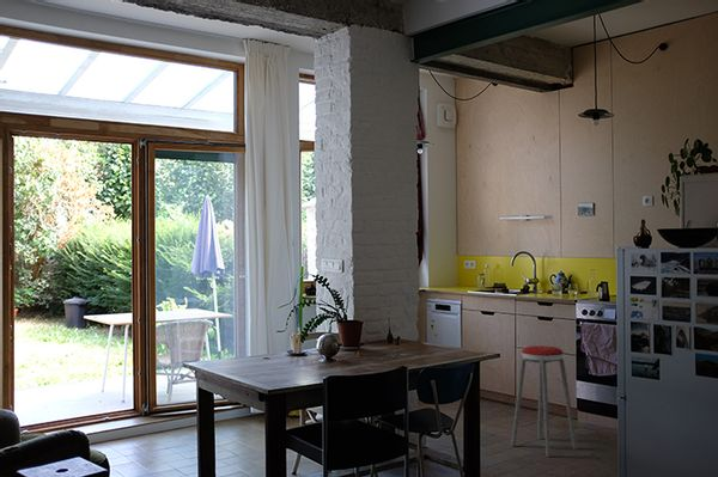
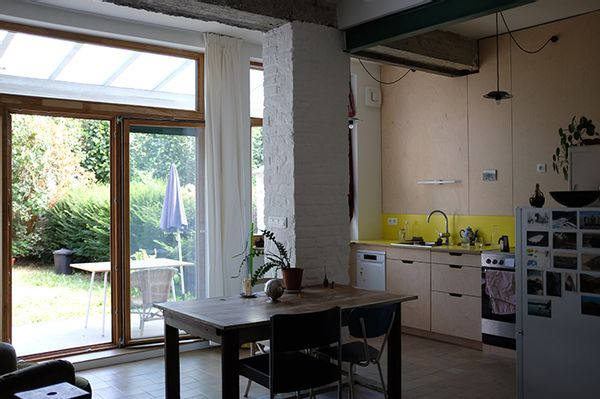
- music stool (542, 397)
